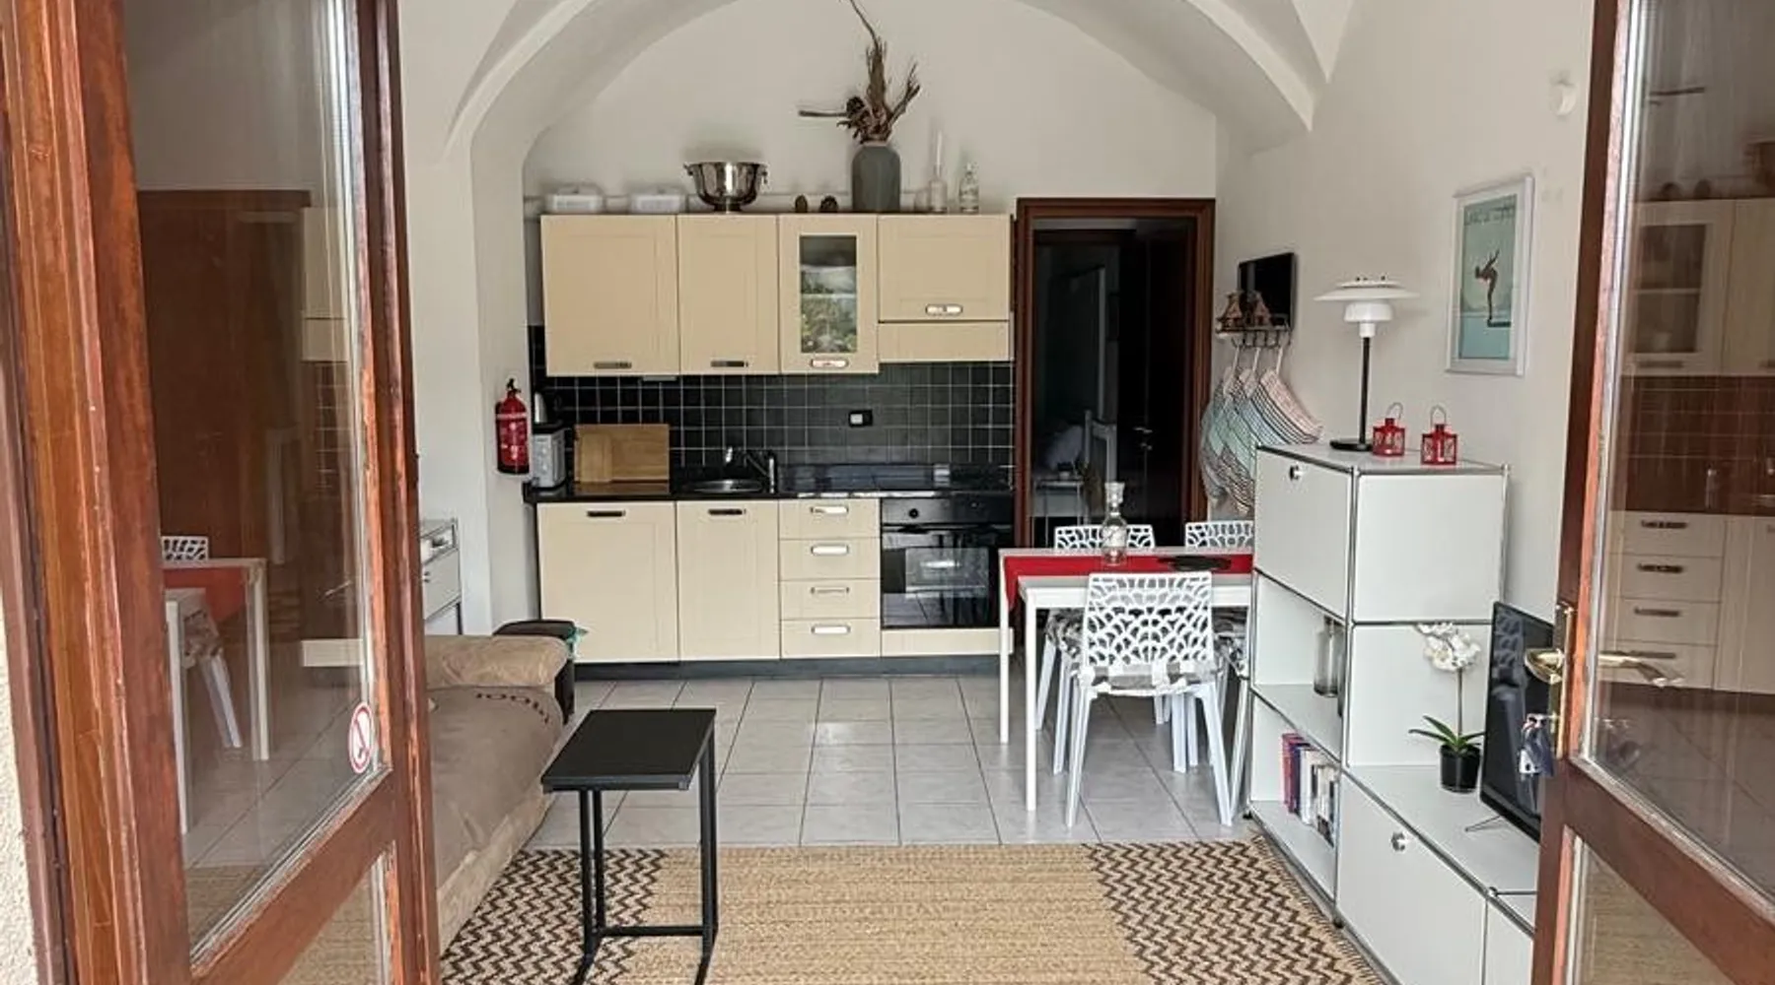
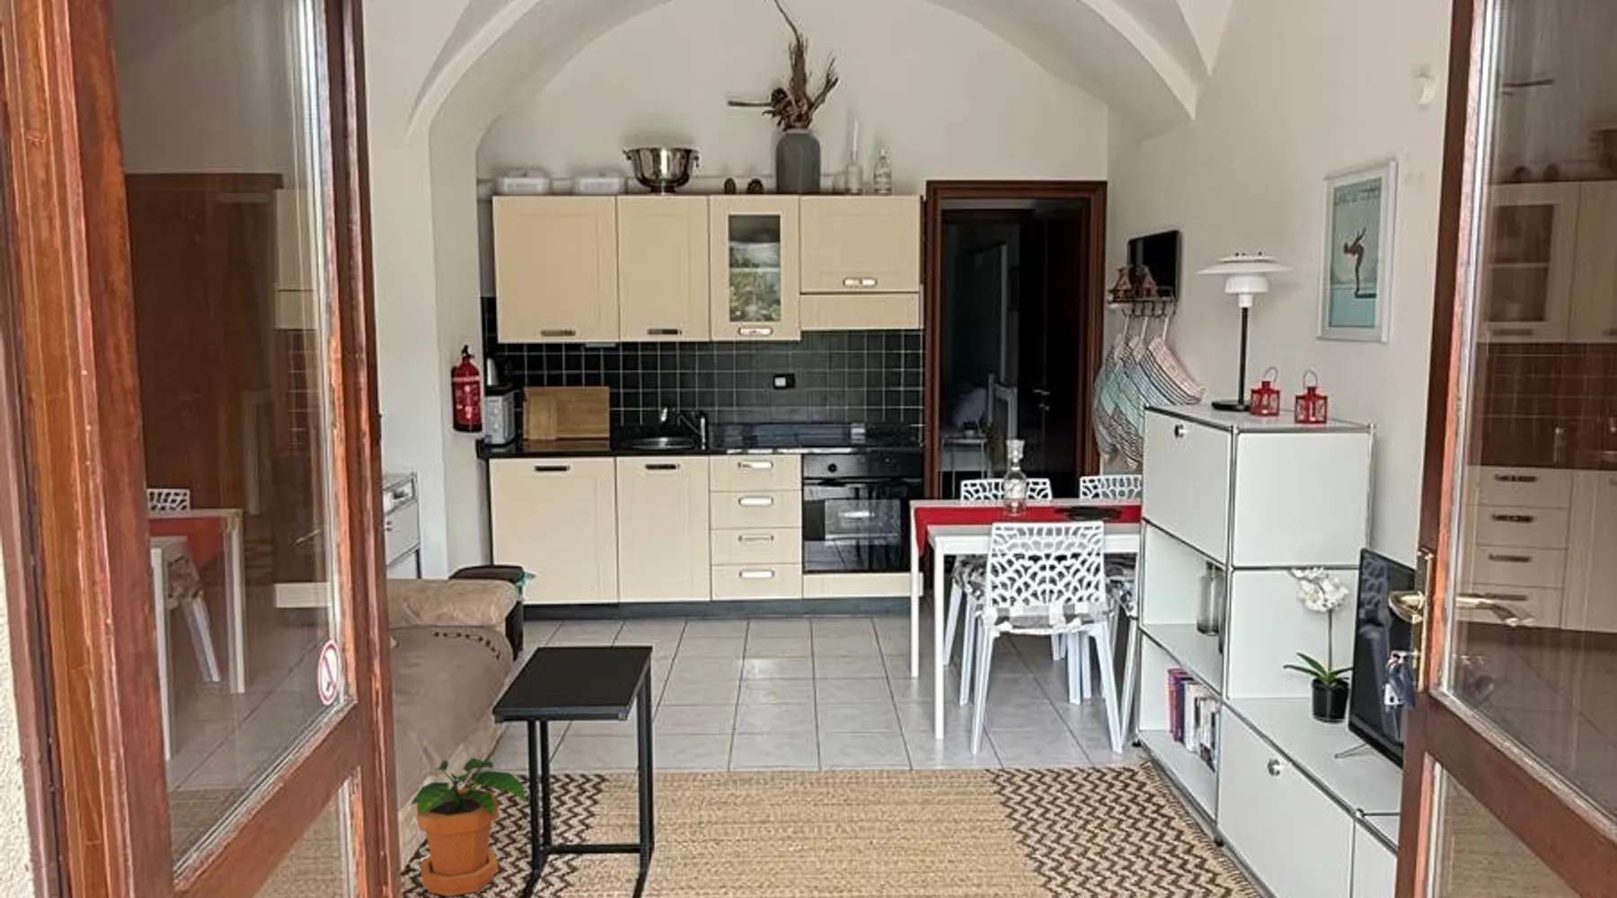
+ potted plant (466, 827)
